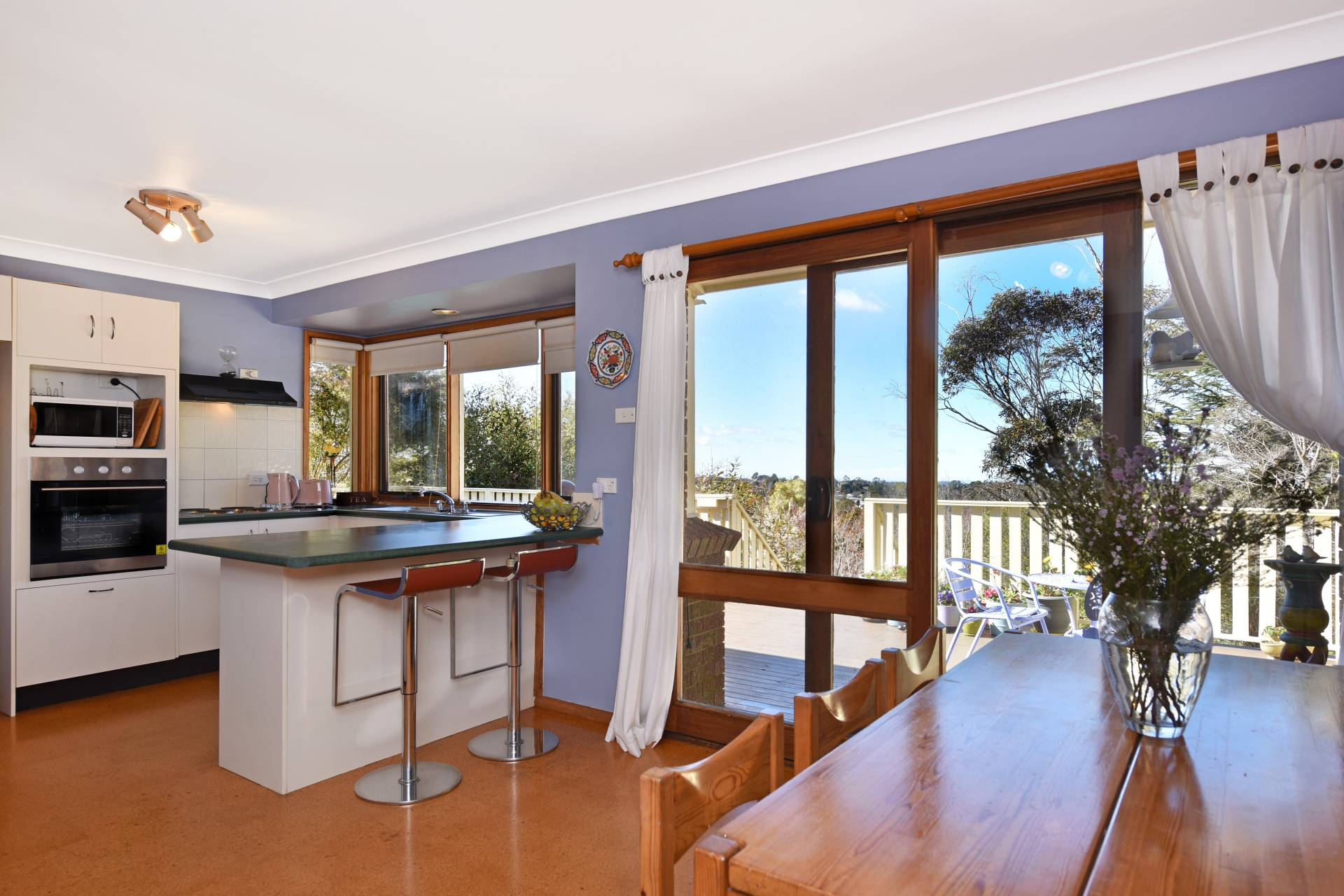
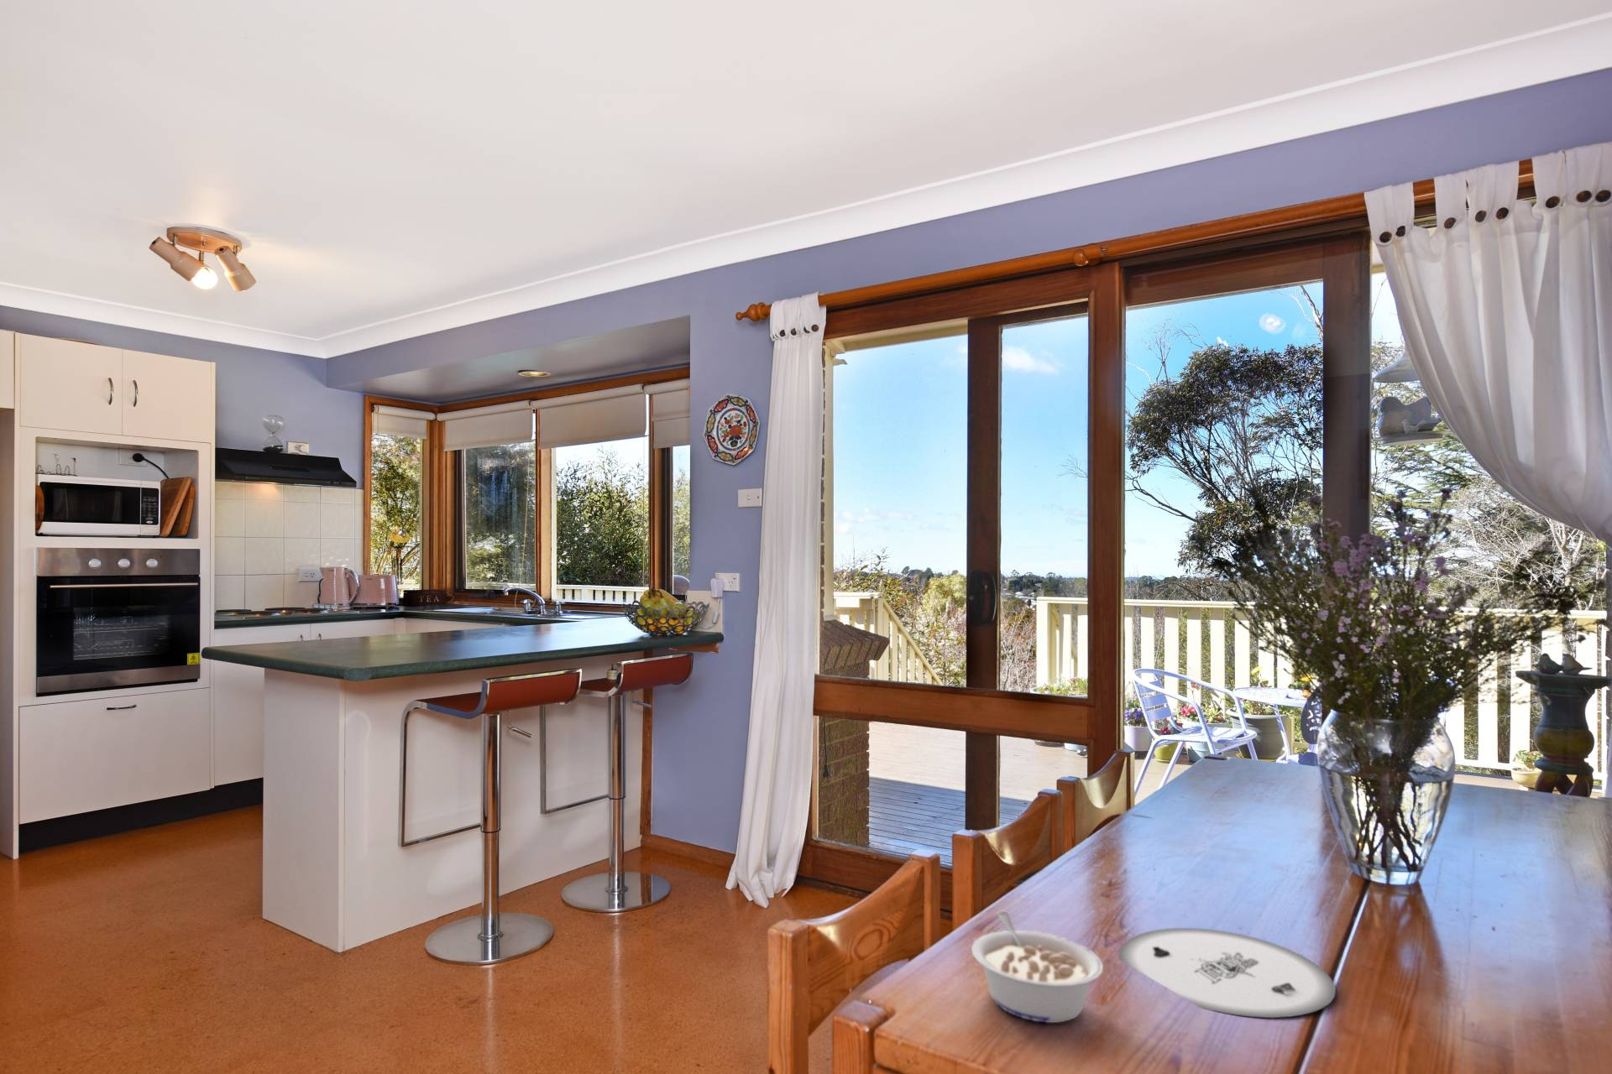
+ legume (1031, 972)
+ plate (1222, 966)
